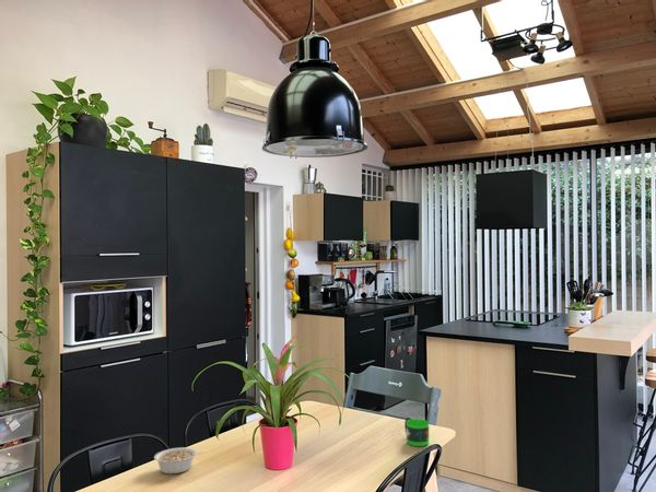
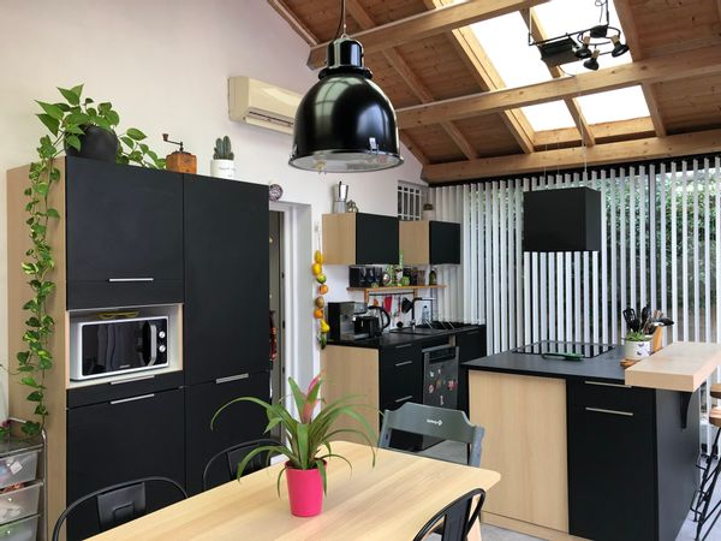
- mug (414, 430)
- legume (177, 459)
